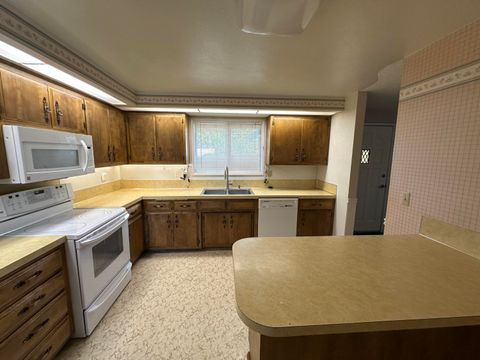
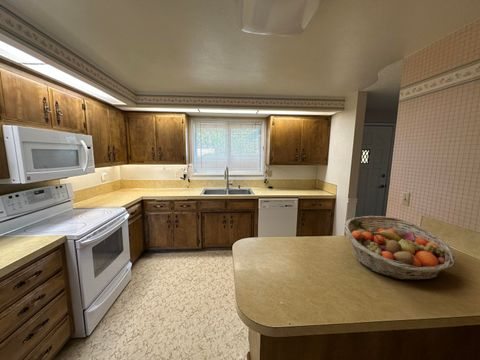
+ fruit basket (393, 244)
